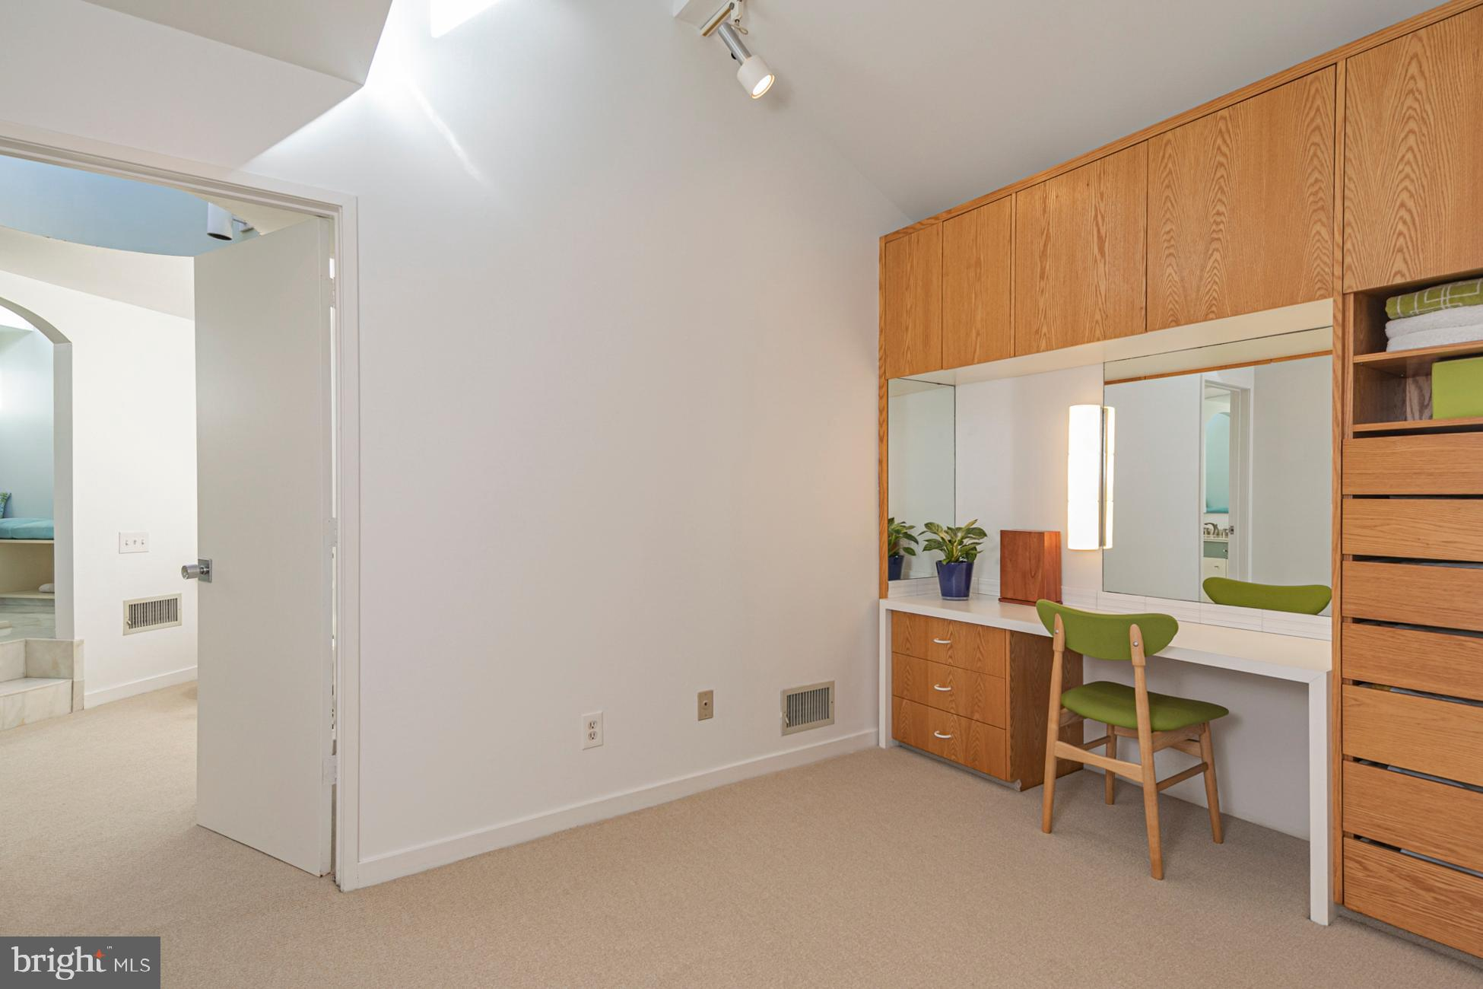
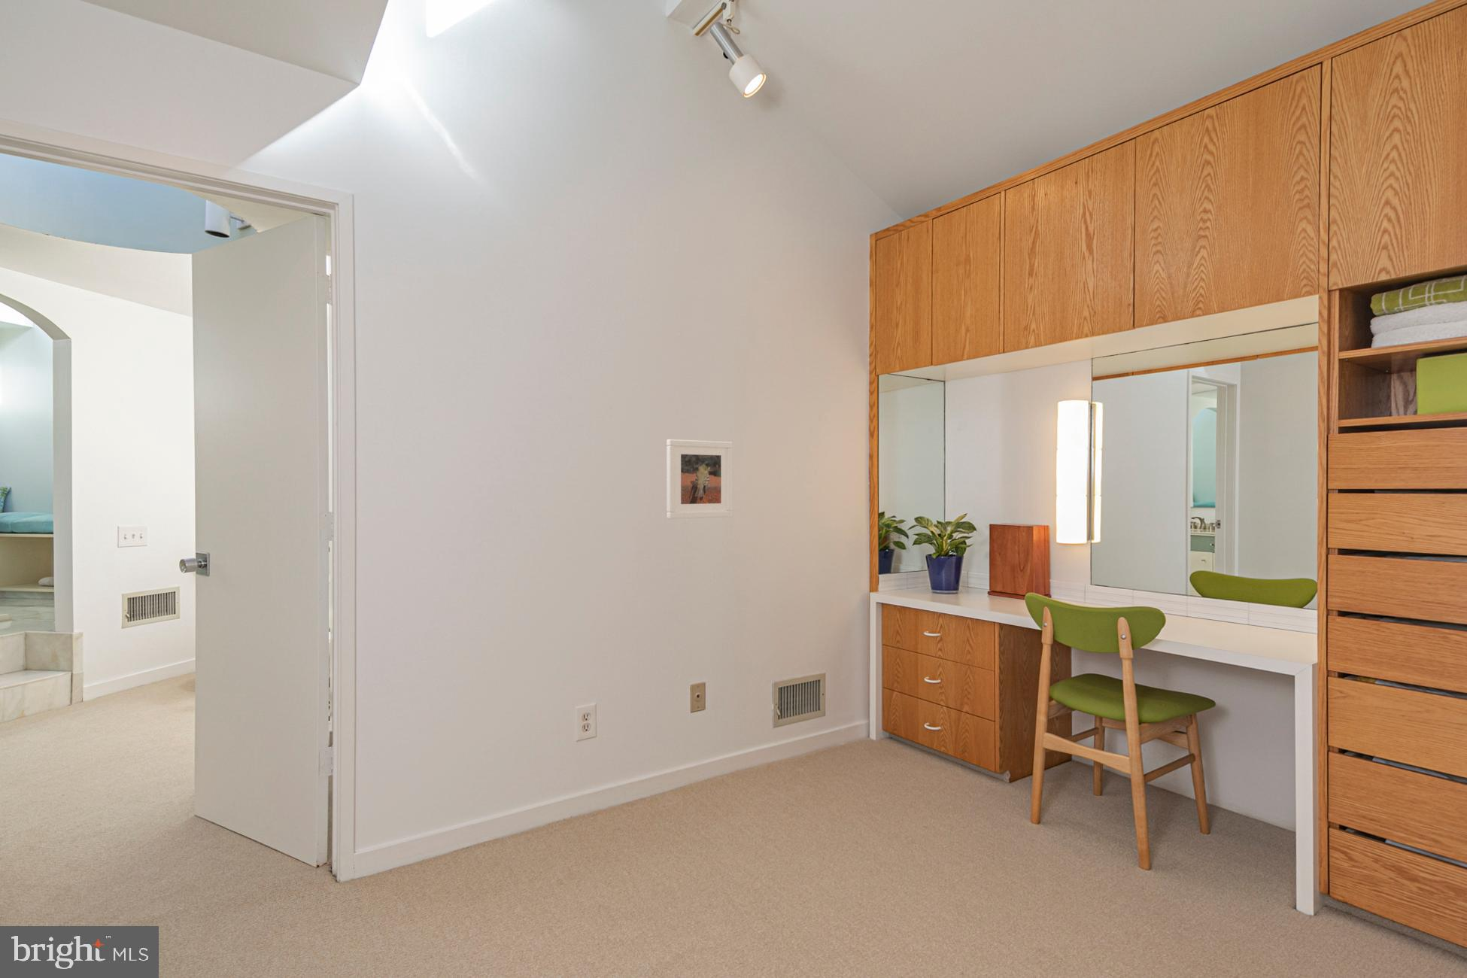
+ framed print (701, 479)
